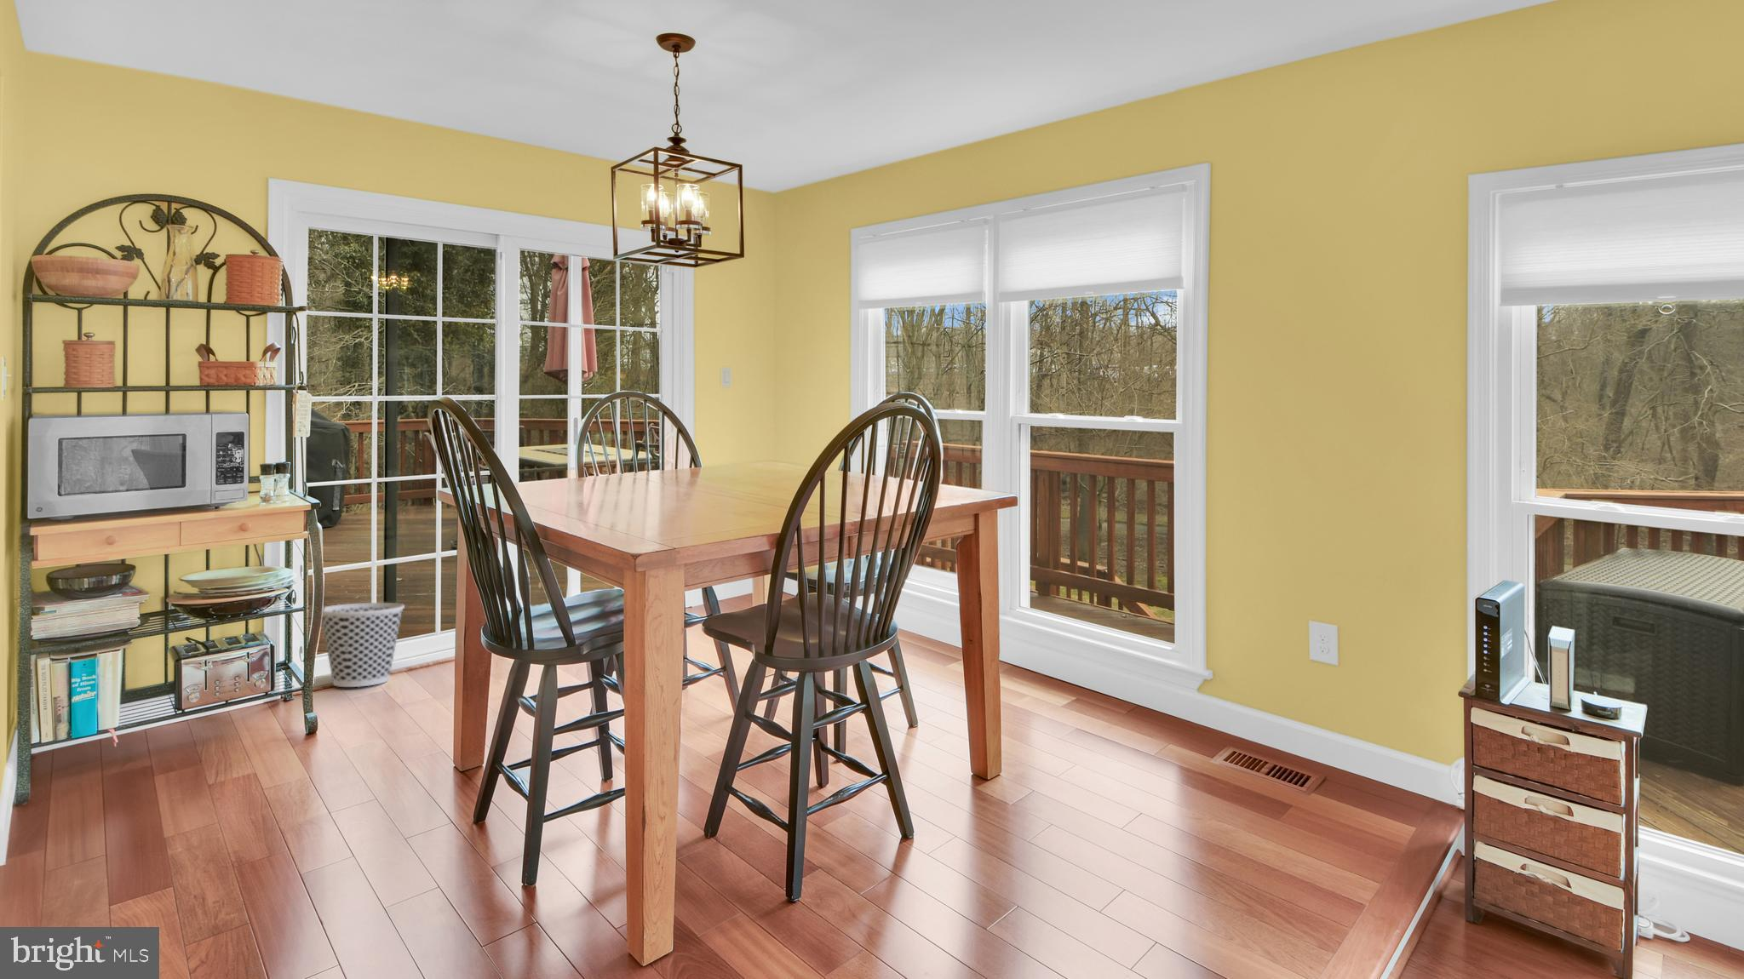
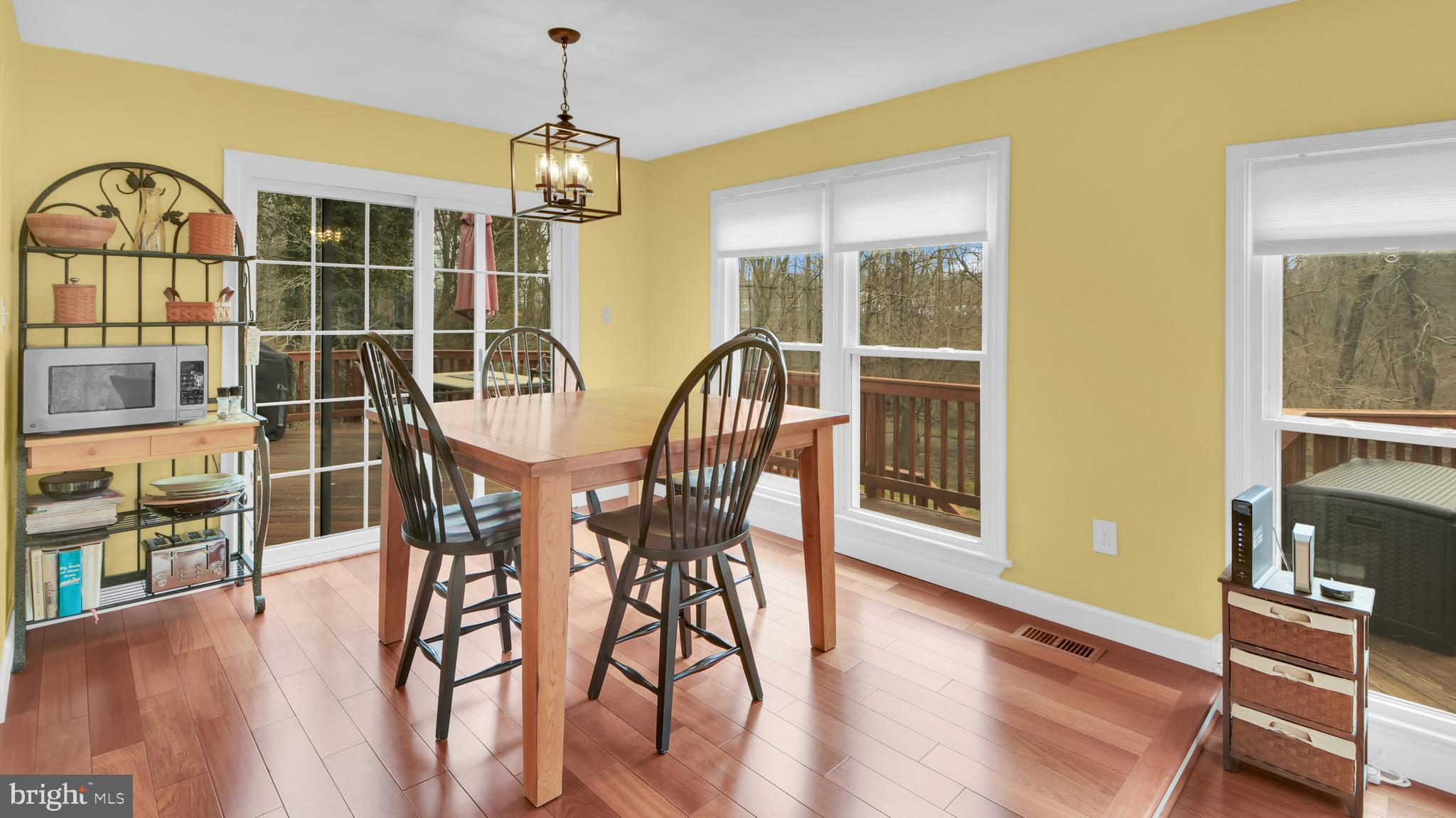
- wastebasket (361, 644)
